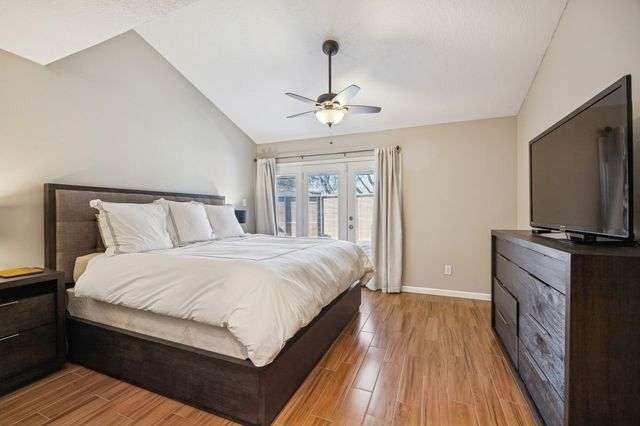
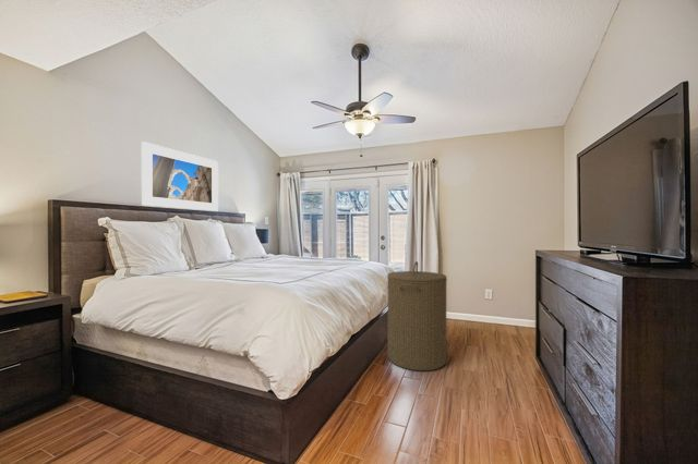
+ laundry hamper (416, 309)
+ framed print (184, 181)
